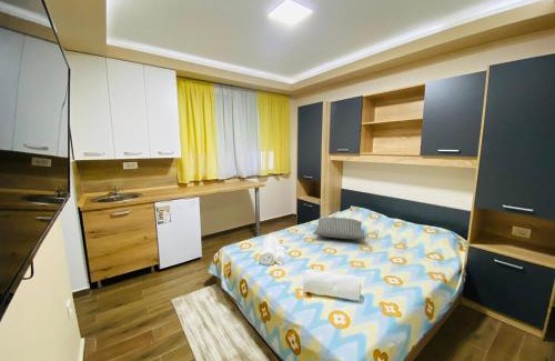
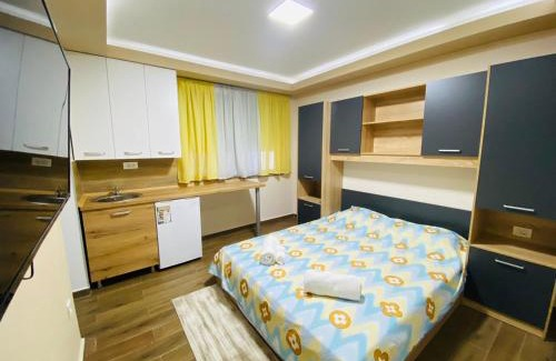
- pillow (339, 227)
